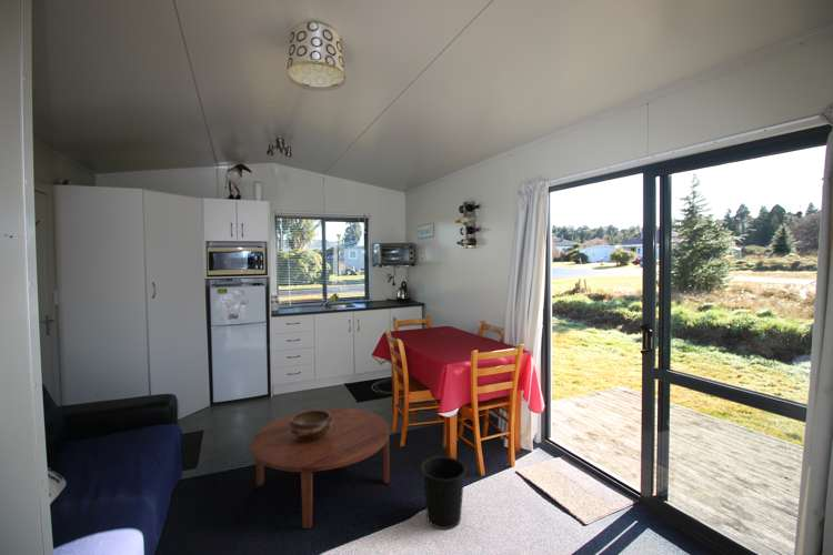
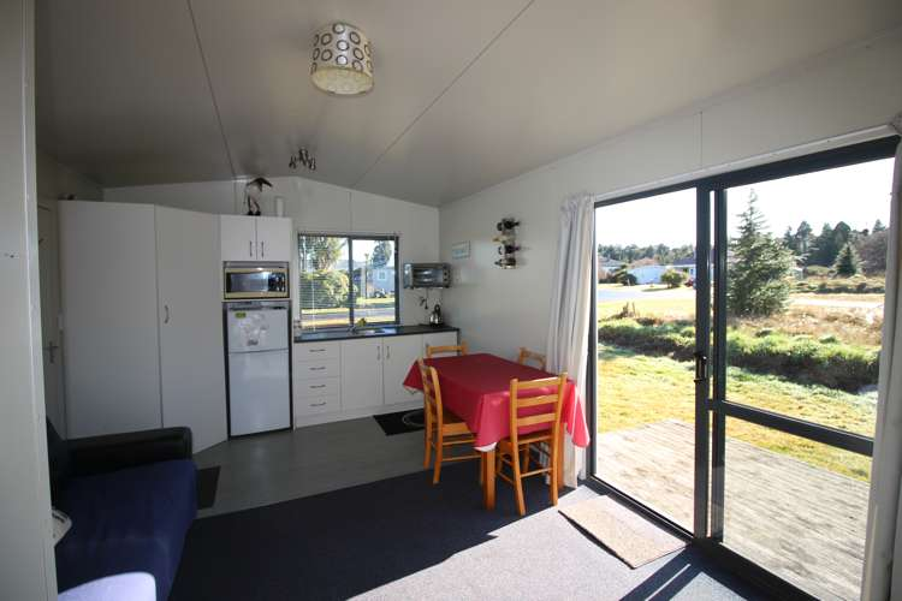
- decorative bowl (311, 426)
- wastebasket (443, 492)
- coffee table (323, 457)
